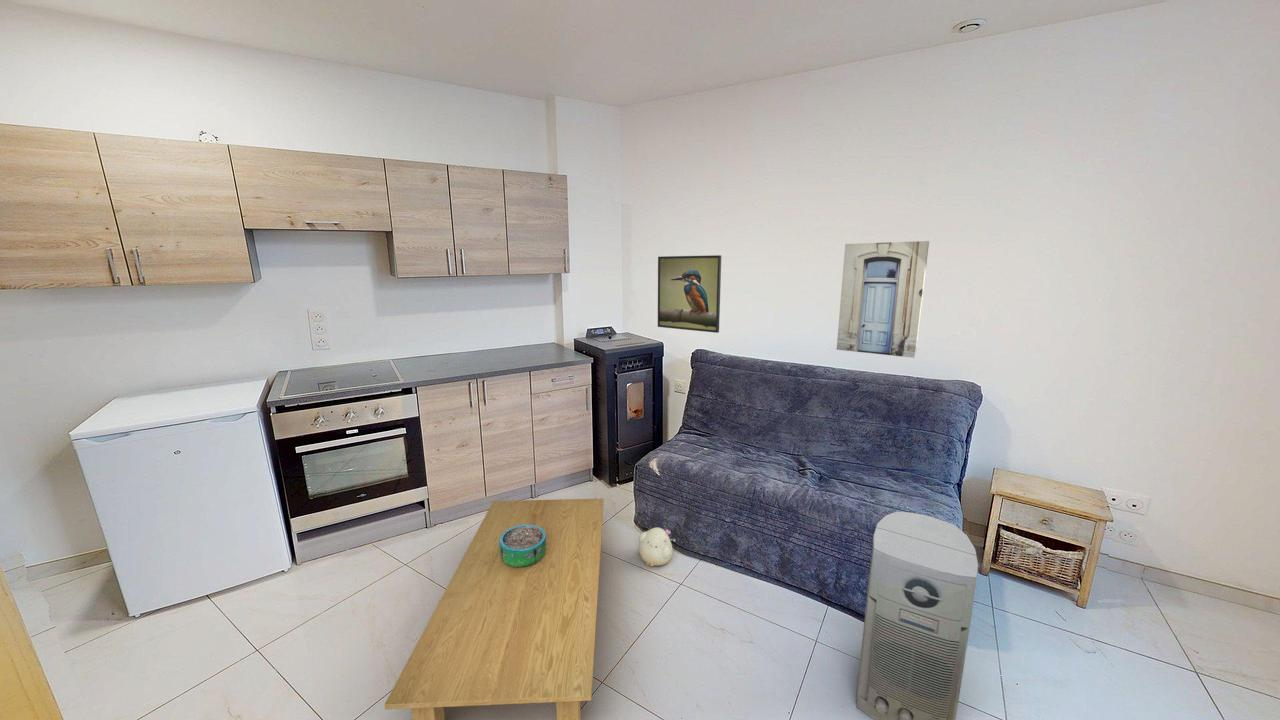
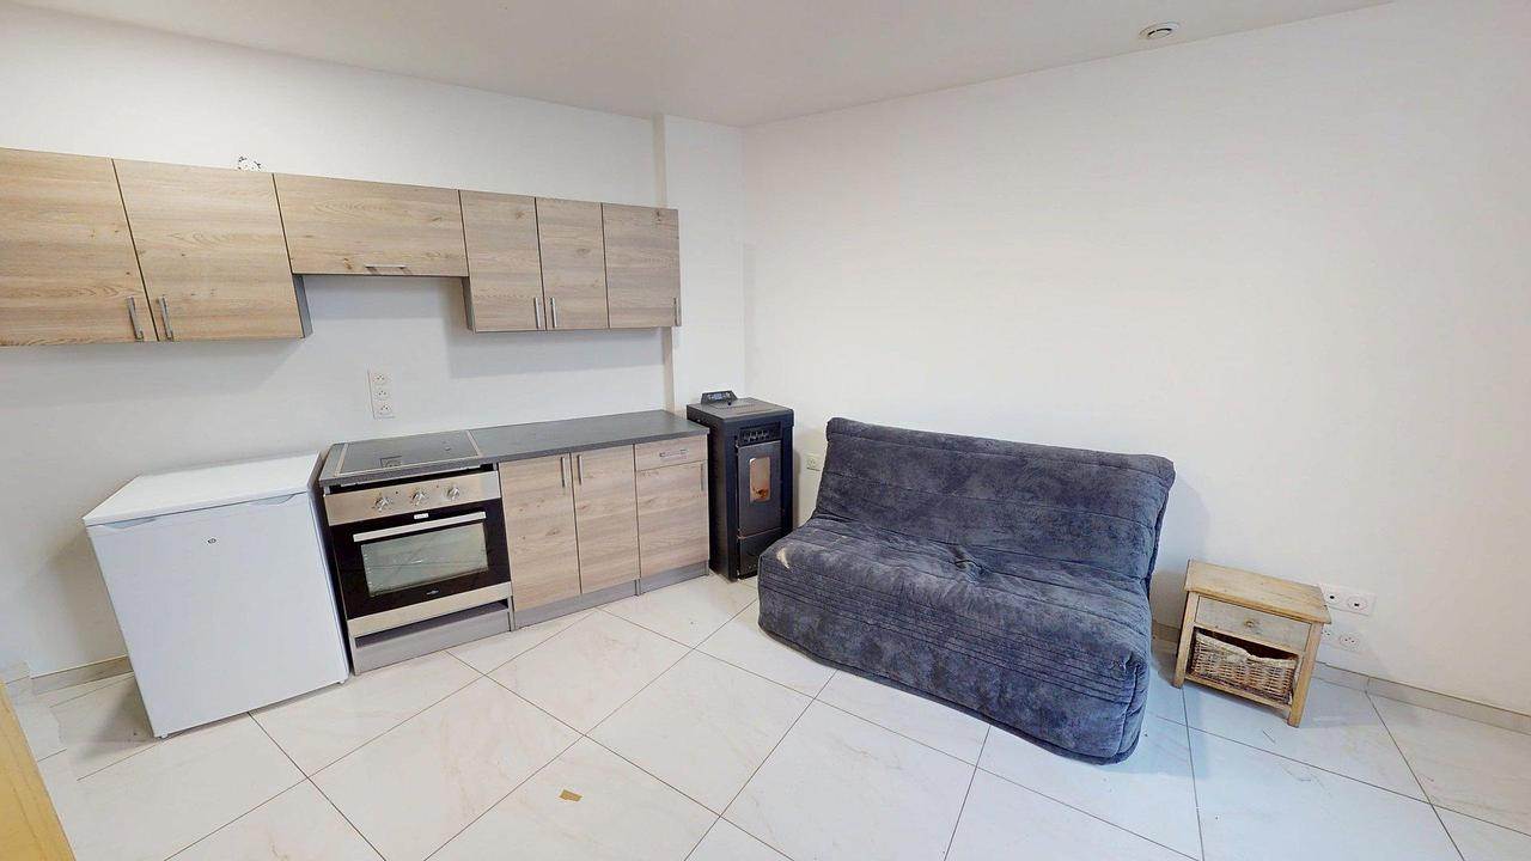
- air purifier (913, 618)
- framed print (687, 293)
- coffee table (529, 594)
- plush toy (657, 541)
- decorative bowl (523, 545)
- wall art (879, 299)
